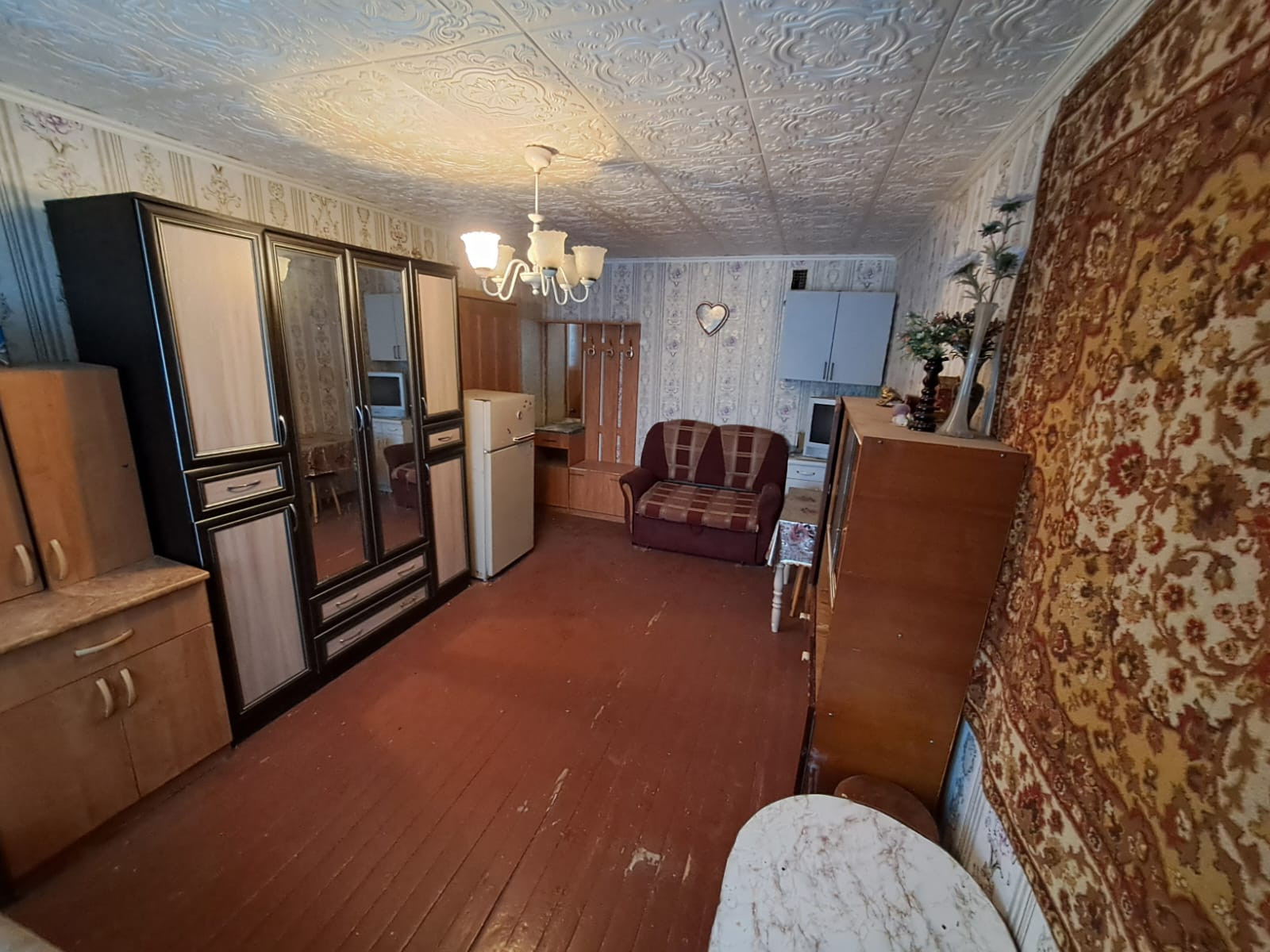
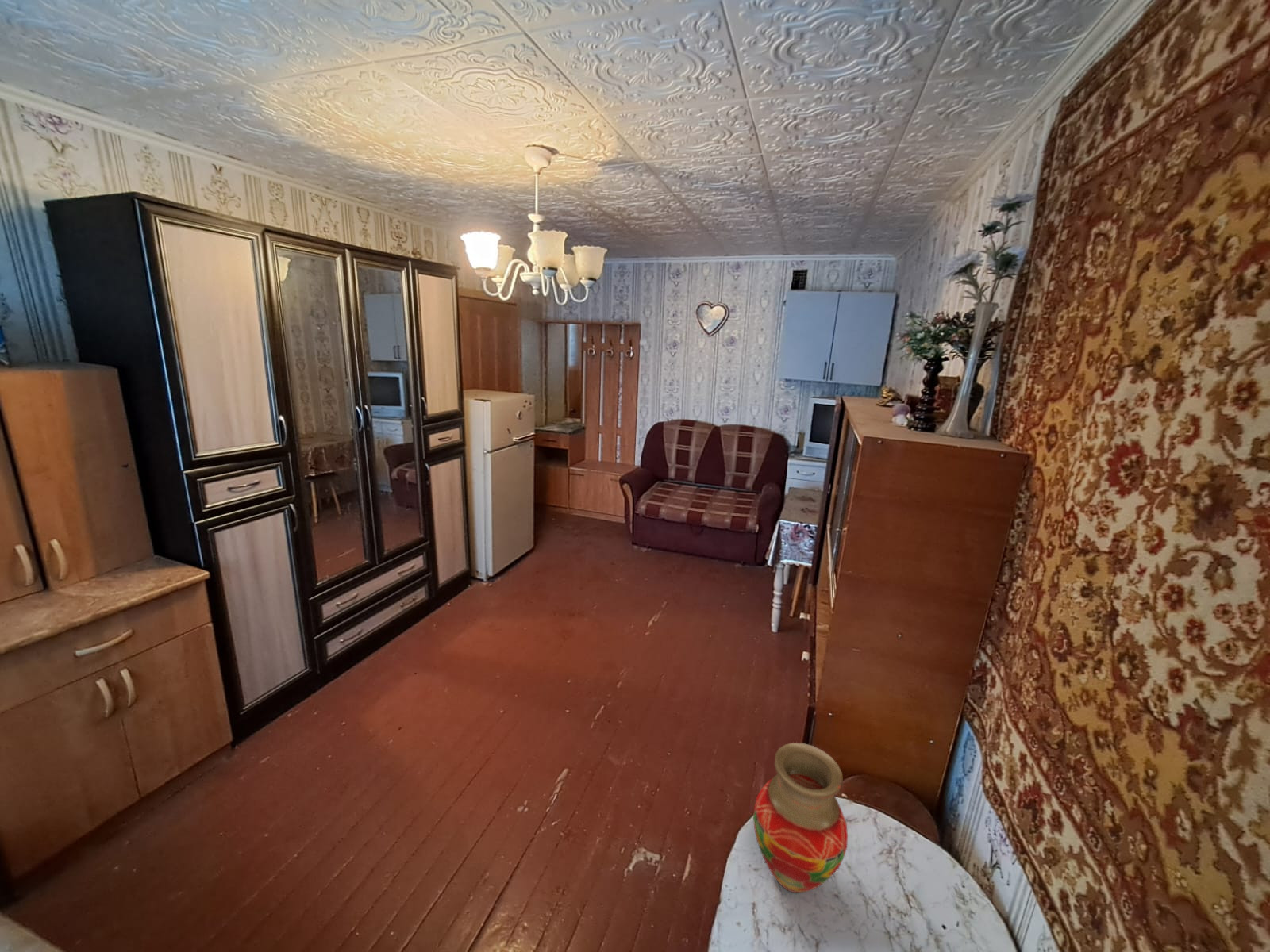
+ vase (799, 823)
